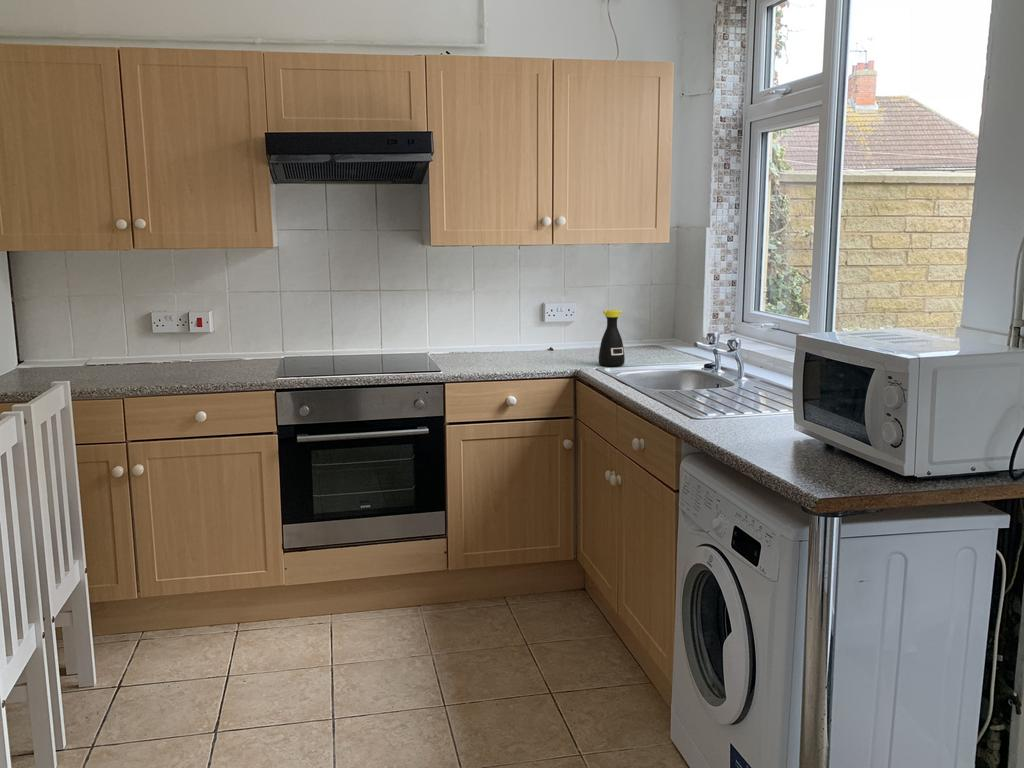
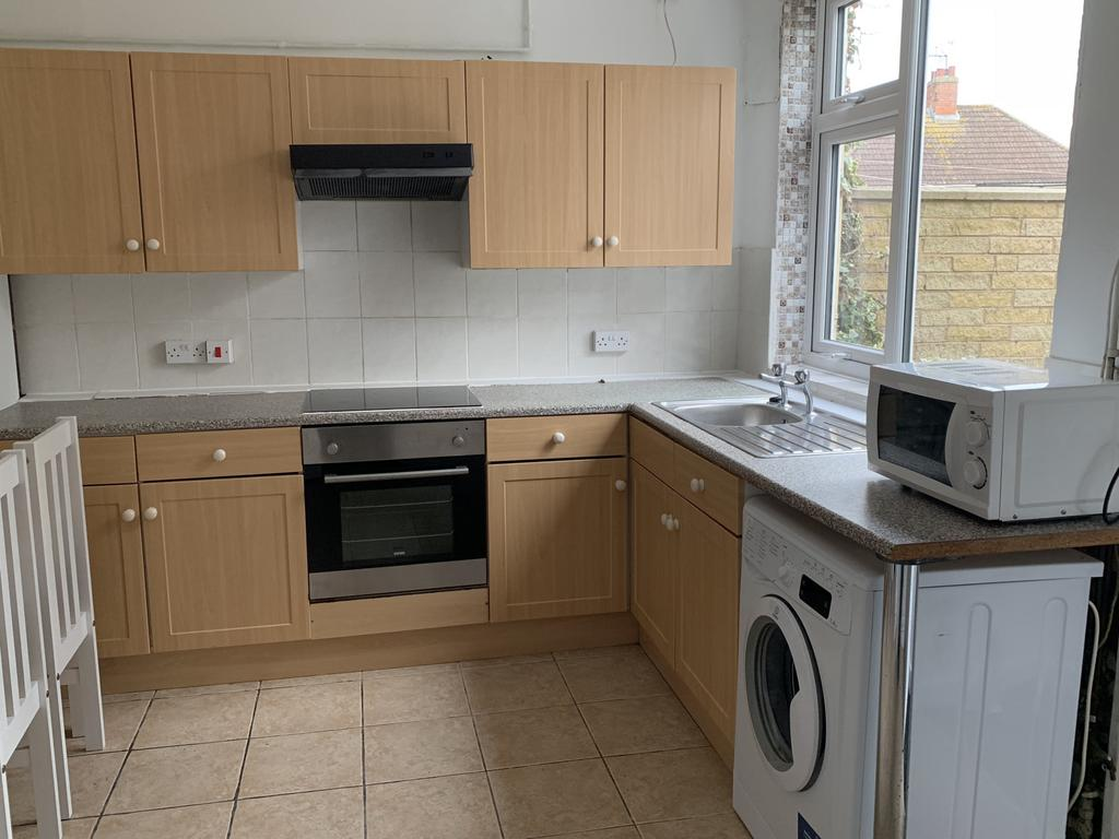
- bottle (611, 337)
